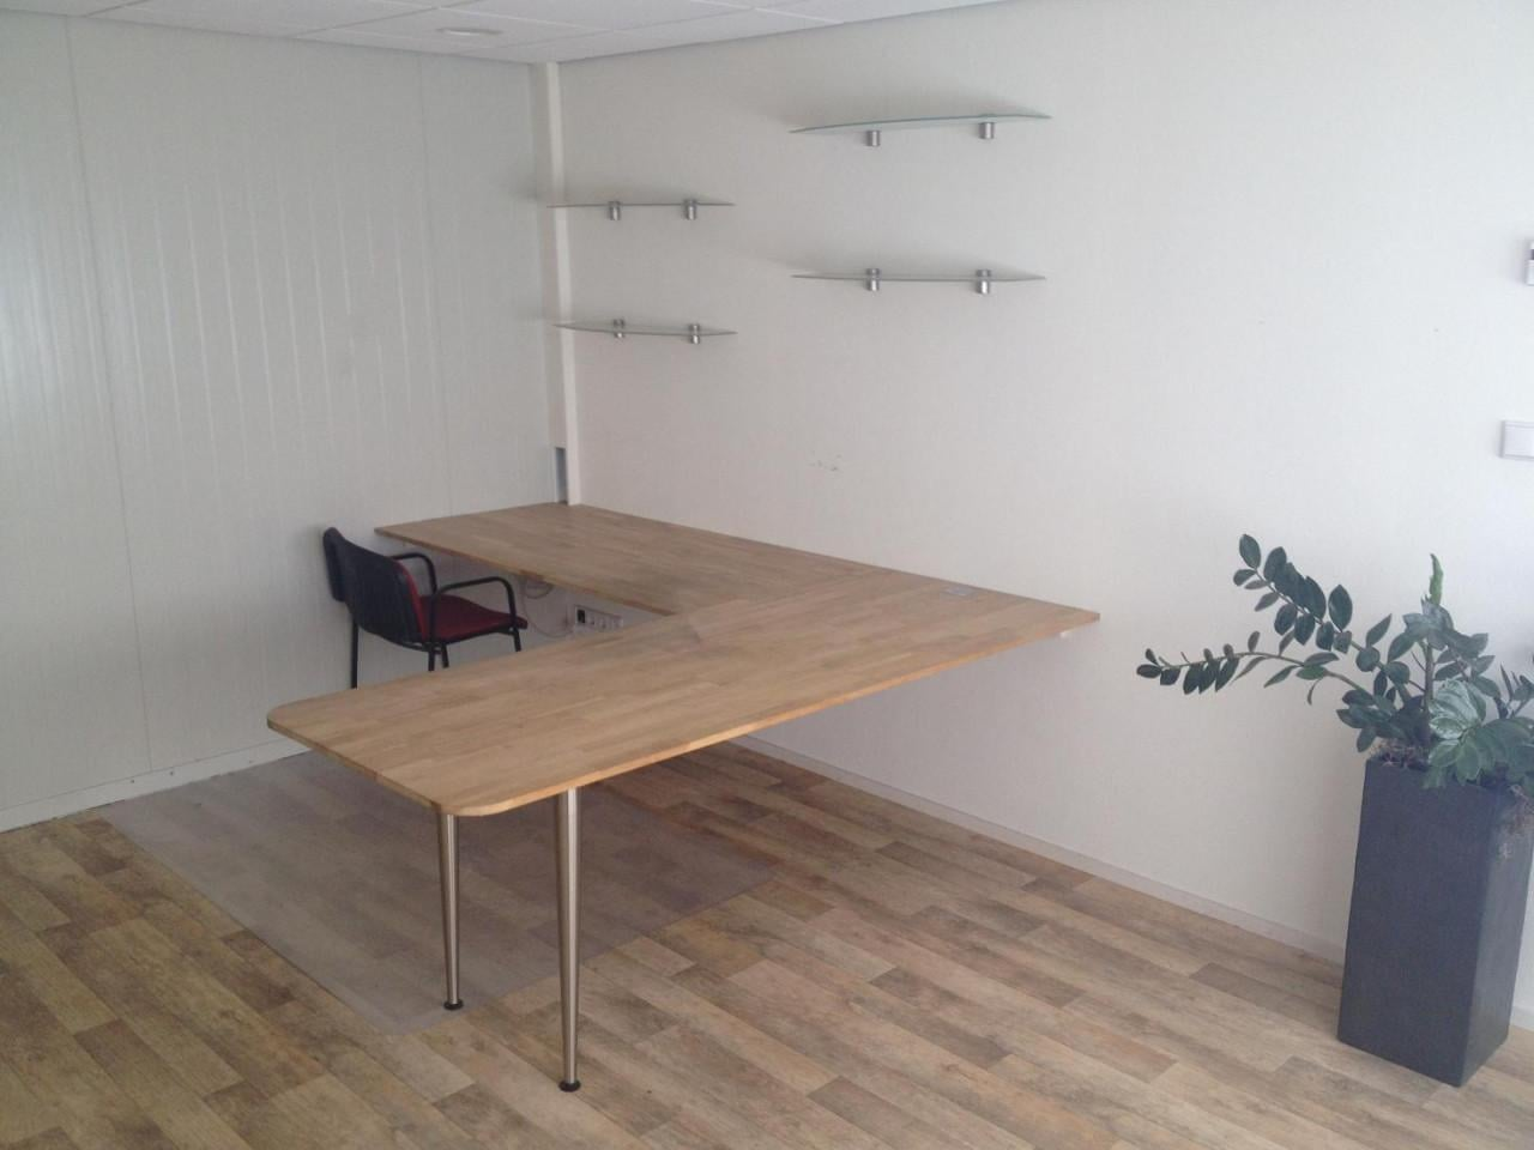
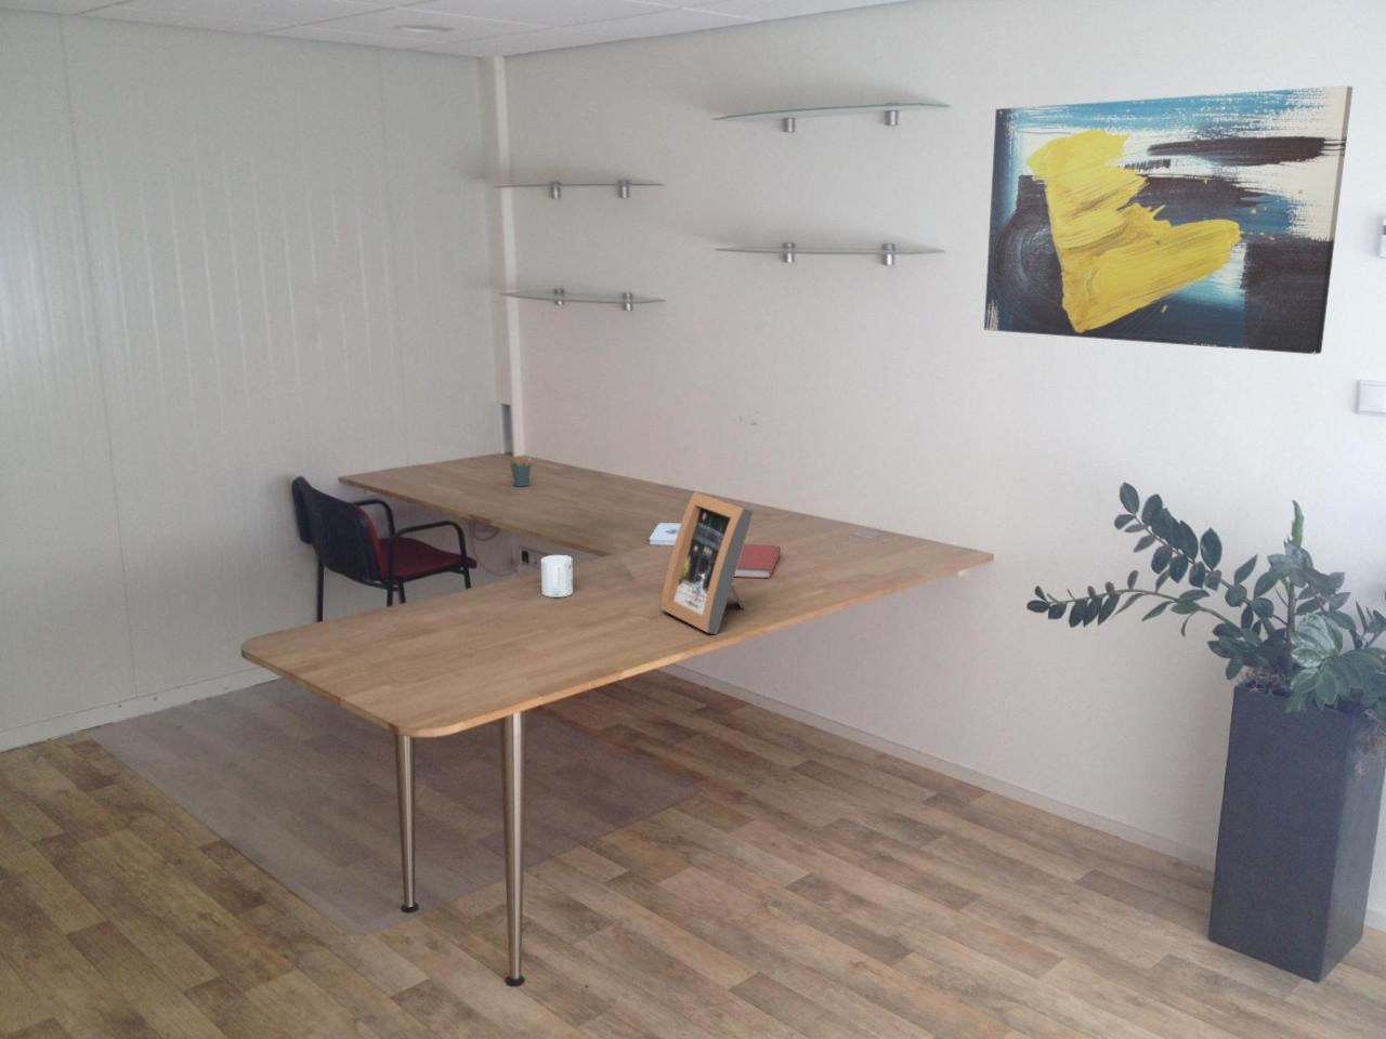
+ mug (557, 578)
+ pen holder (521, 468)
+ book (744, 560)
+ notepad (673, 534)
+ picture frame (721, 559)
+ wall art (1147, 222)
